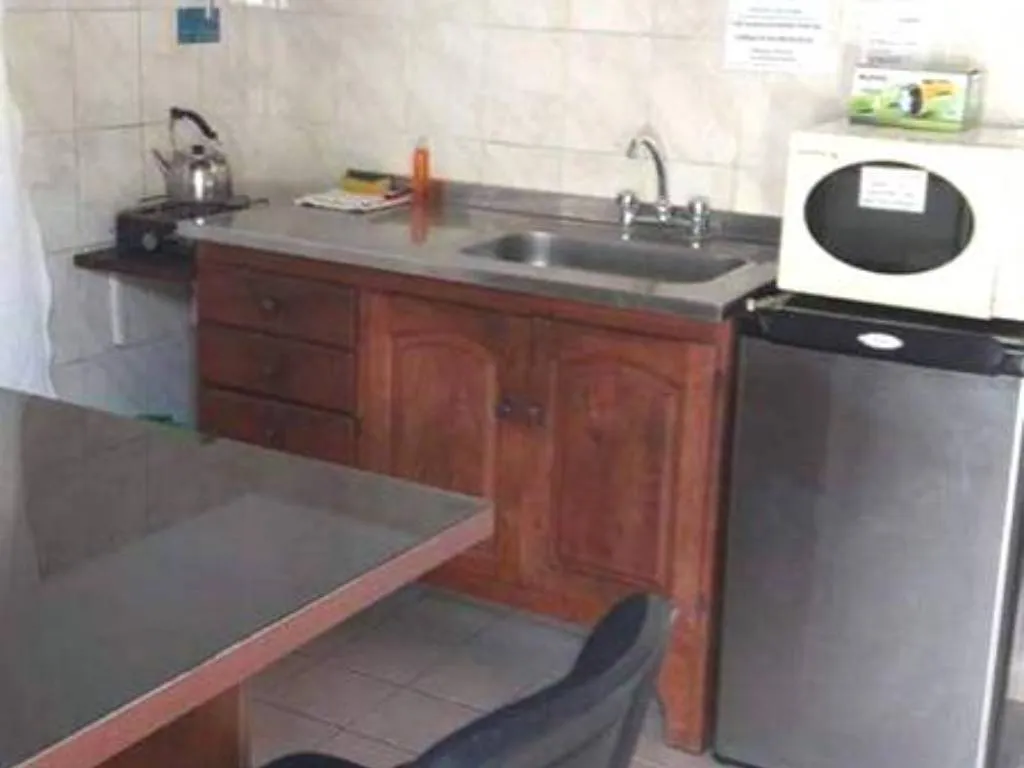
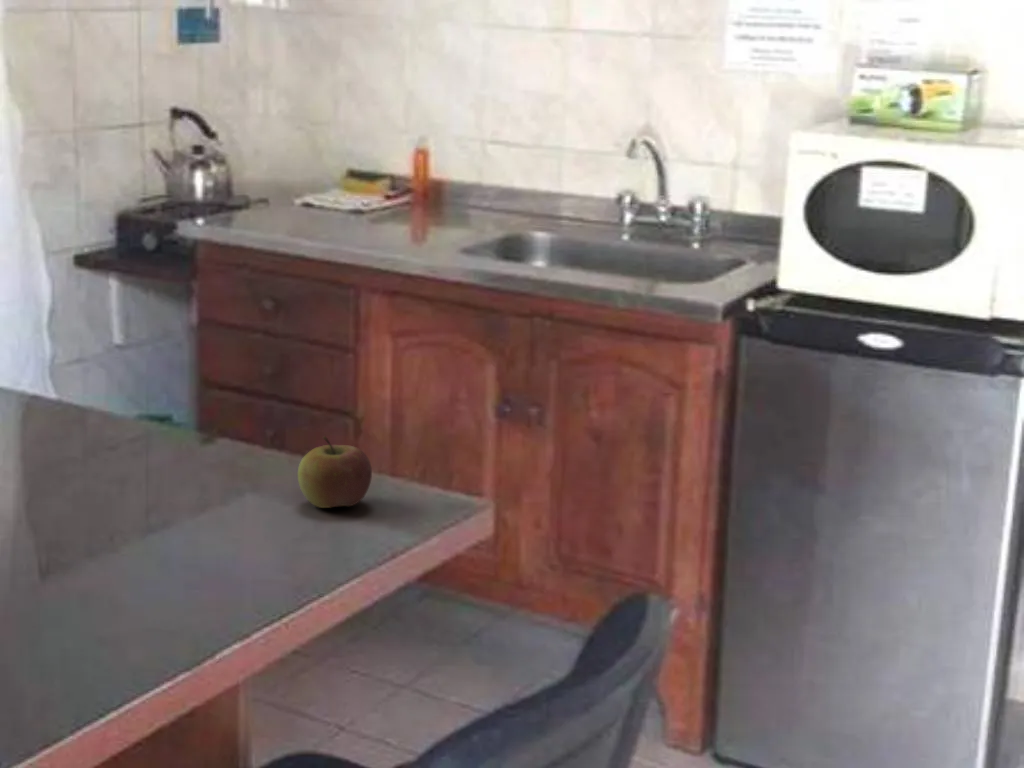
+ apple (334, 471)
